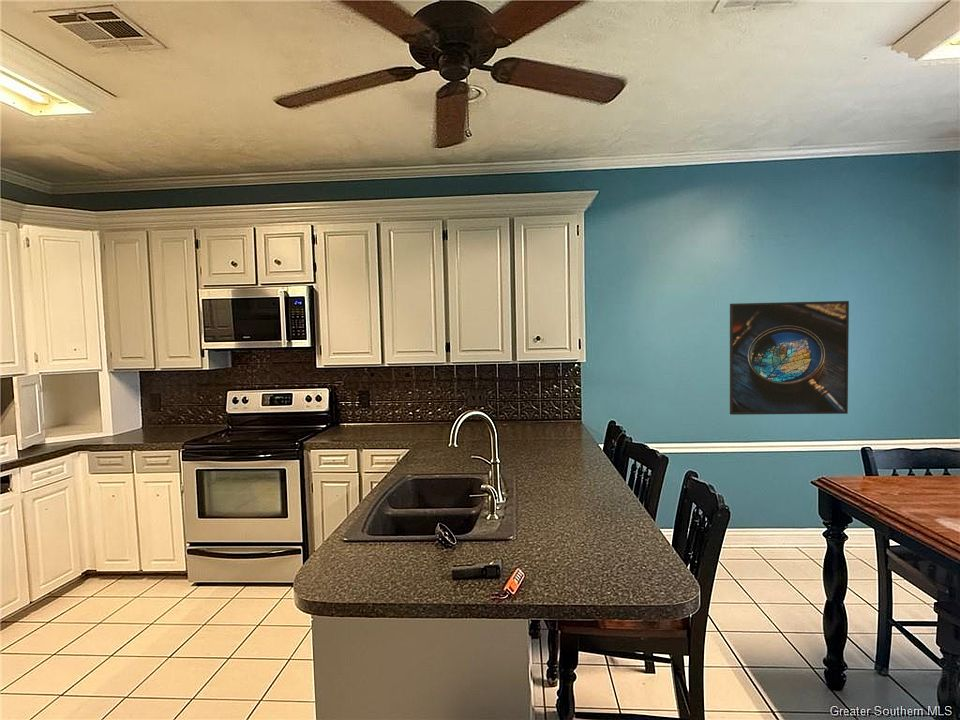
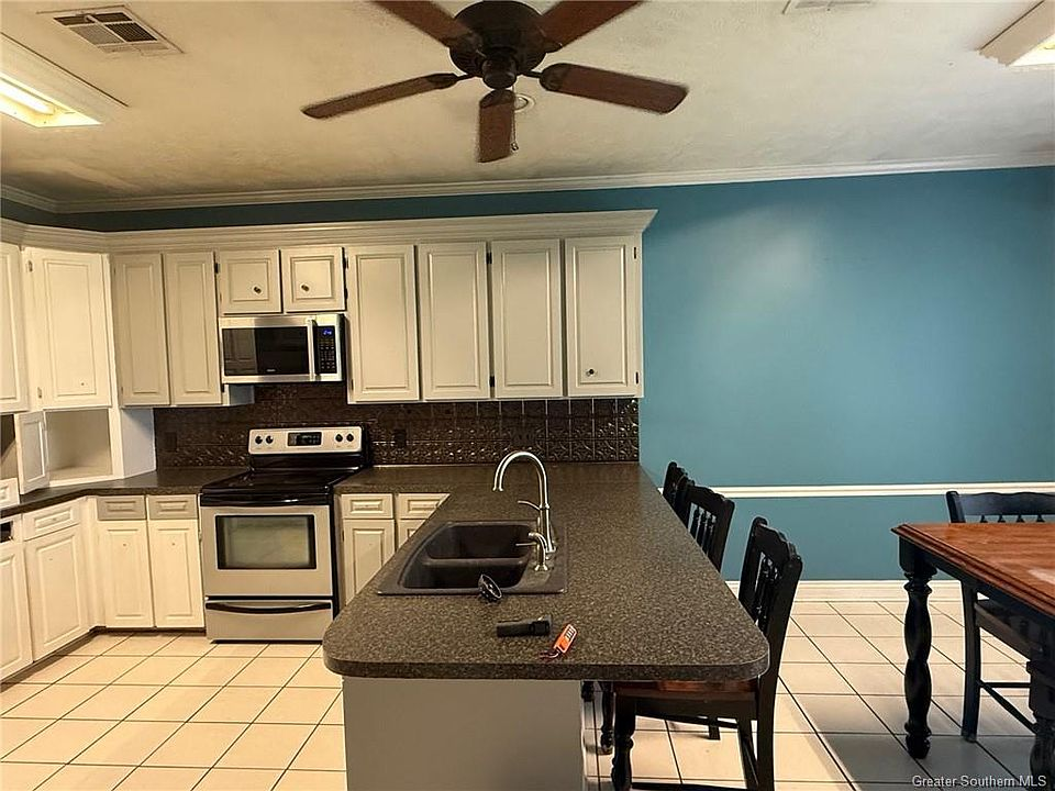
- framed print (788, 358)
